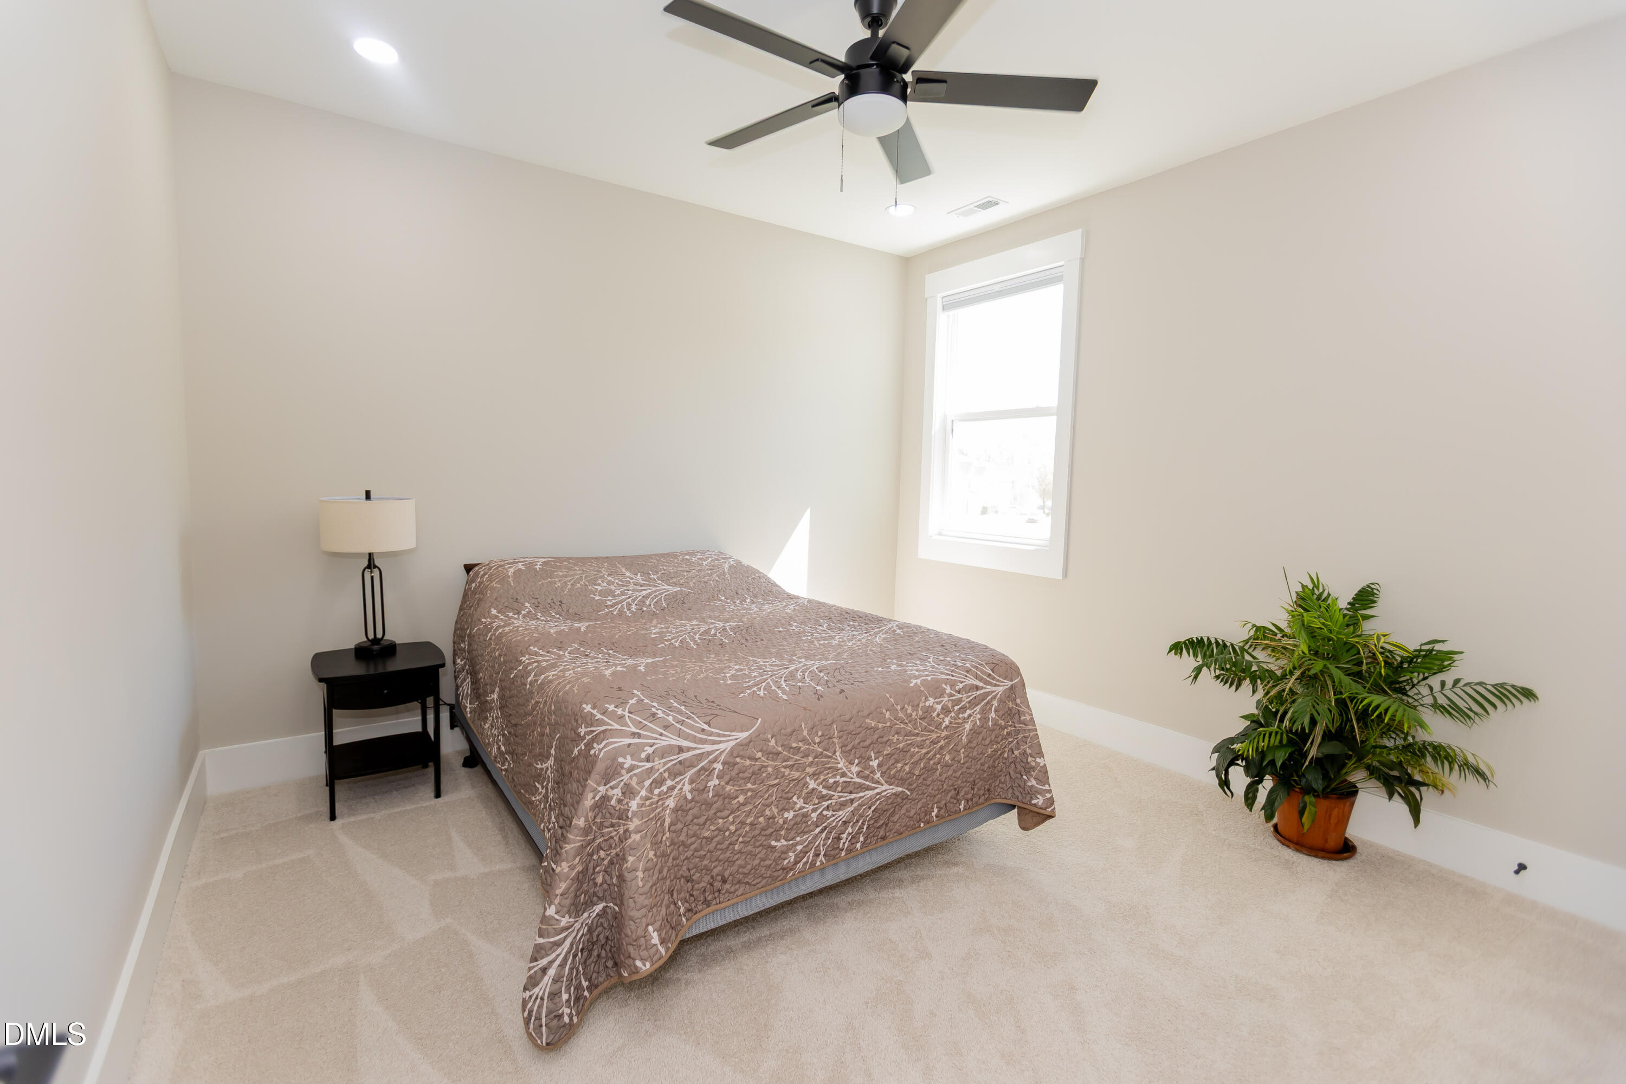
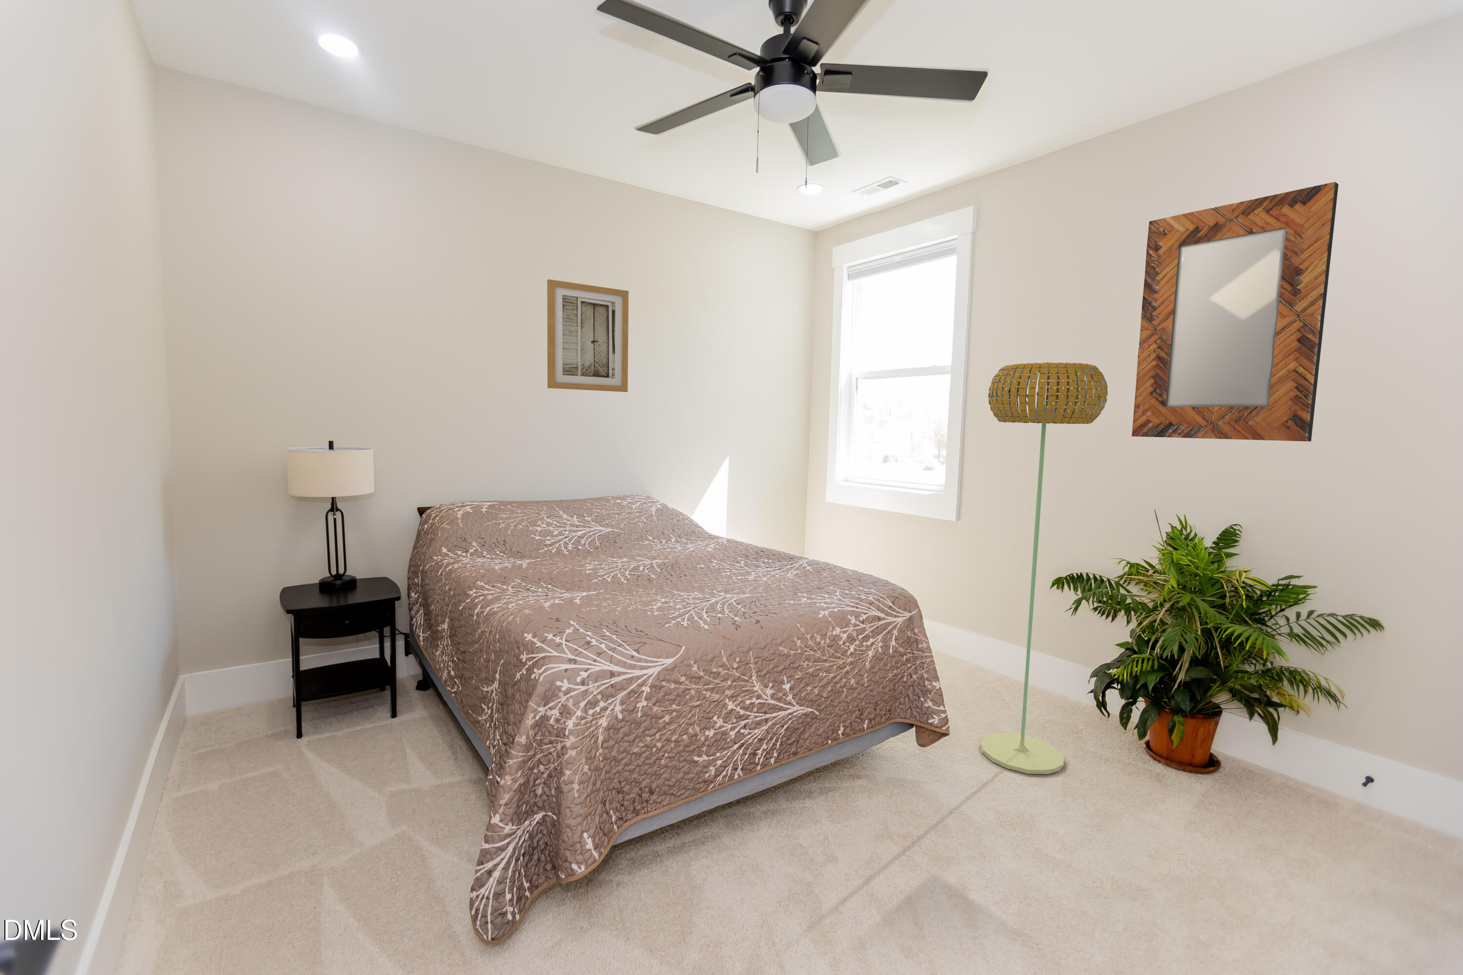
+ wall art (589, 337)
+ floor lamp (1034, 566)
+ home mirror (1224, 323)
